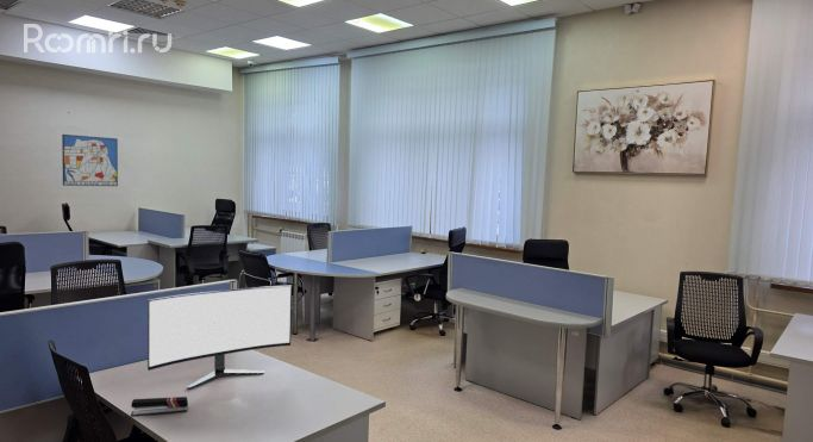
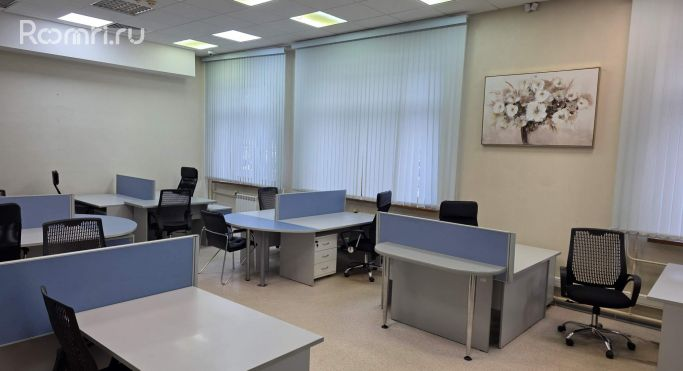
- wall art (90, 161)
- stapler (160, 405)
- monitor (223, 334)
